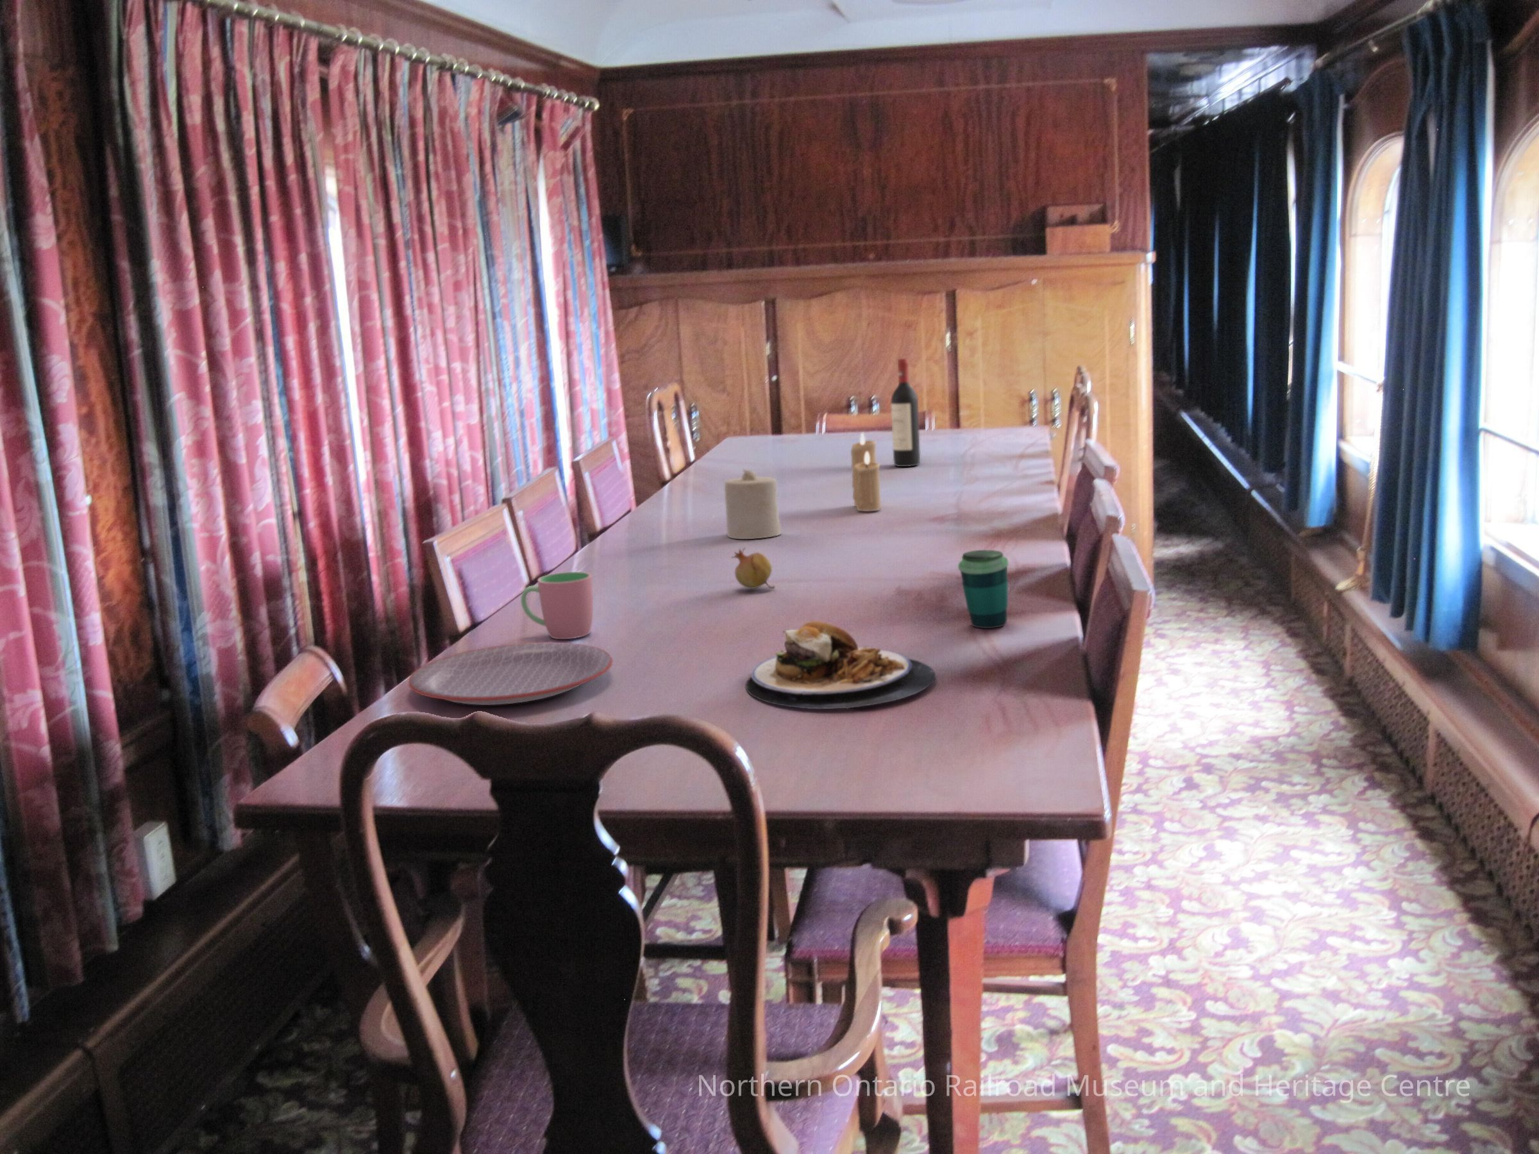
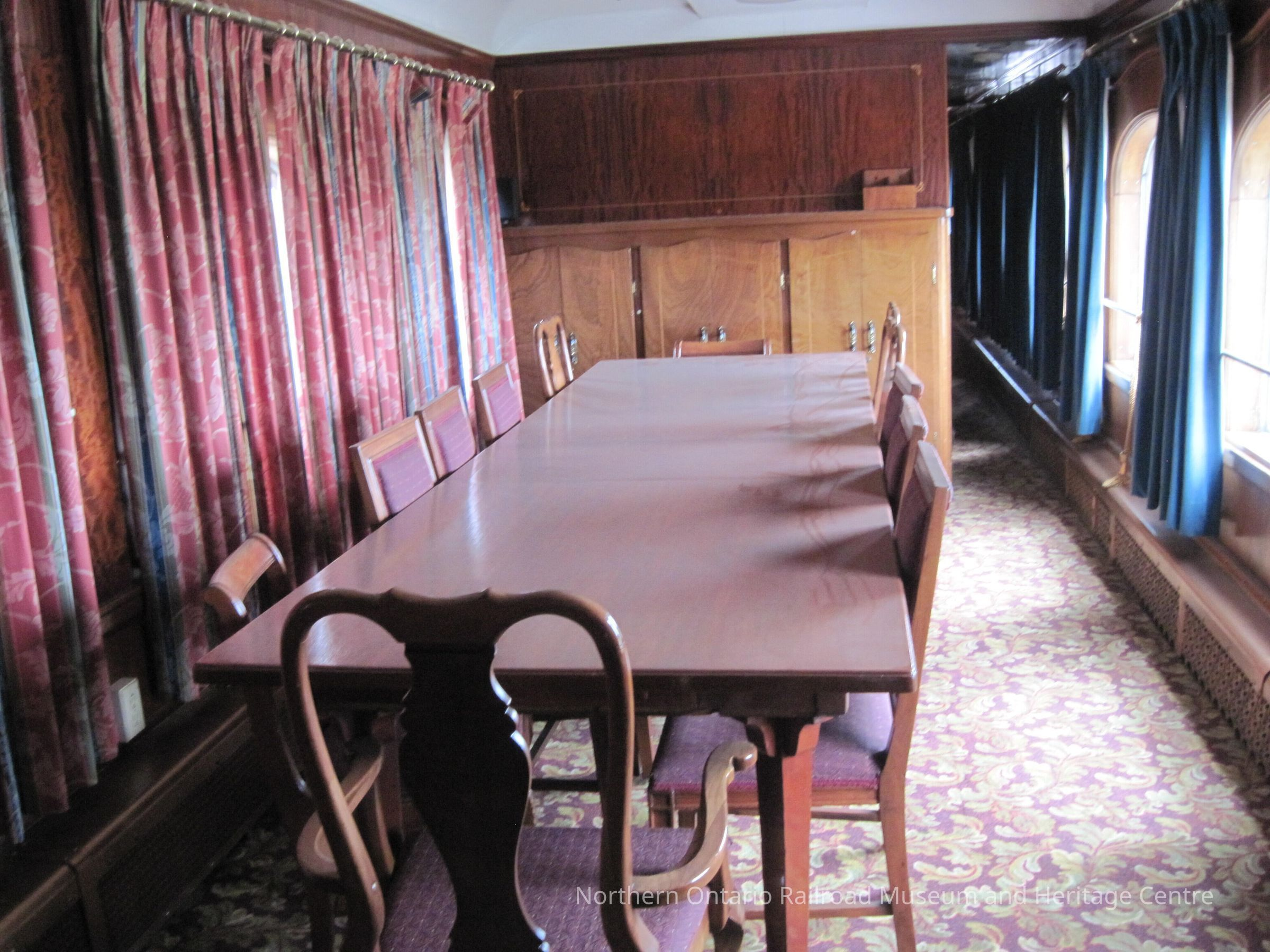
- cup (557, 606)
- plate (511, 675)
- candle (753, 502)
- cup (984, 589)
- plate (839, 653)
- wine bottle (905, 412)
- candle (865, 470)
- fruit (753, 569)
